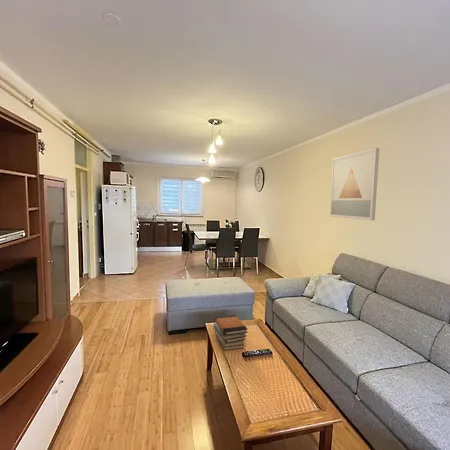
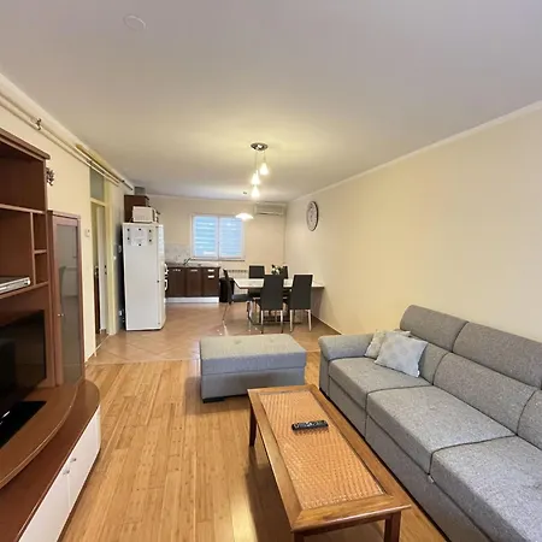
- book stack (229, 331)
- wall art (351, 186)
